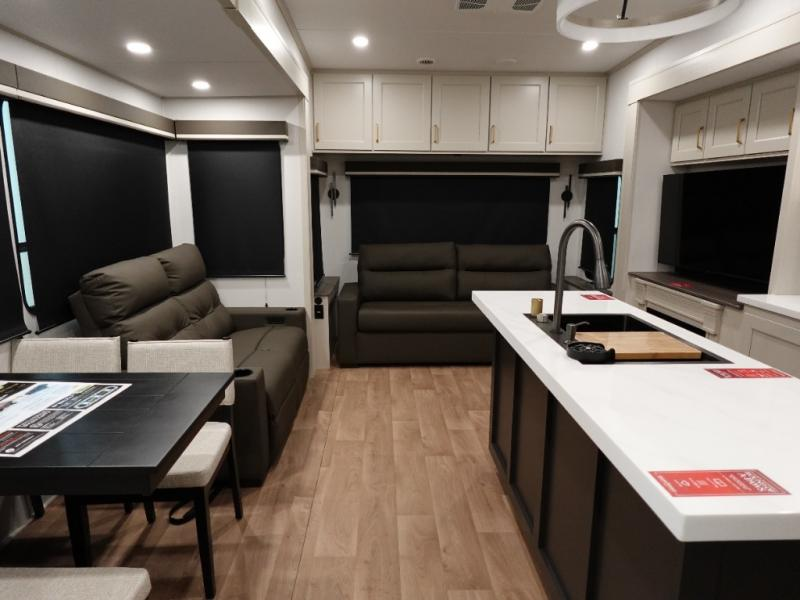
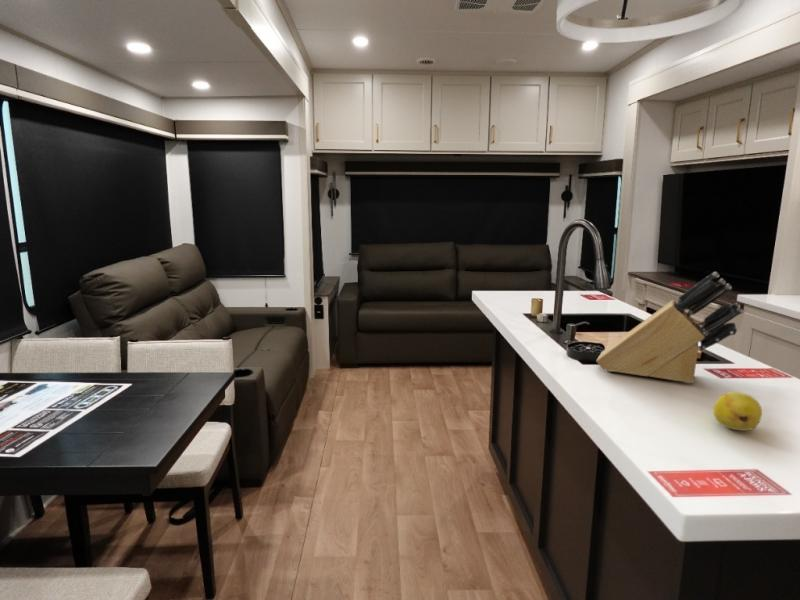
+ fruit (737, 411)
+ knife block (666, 323)
